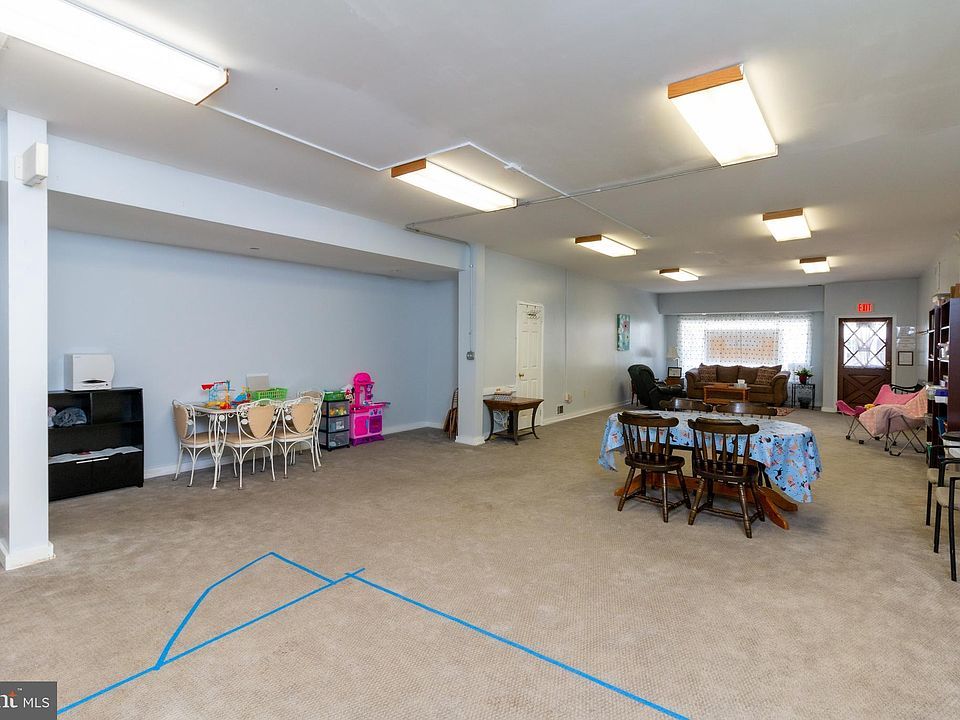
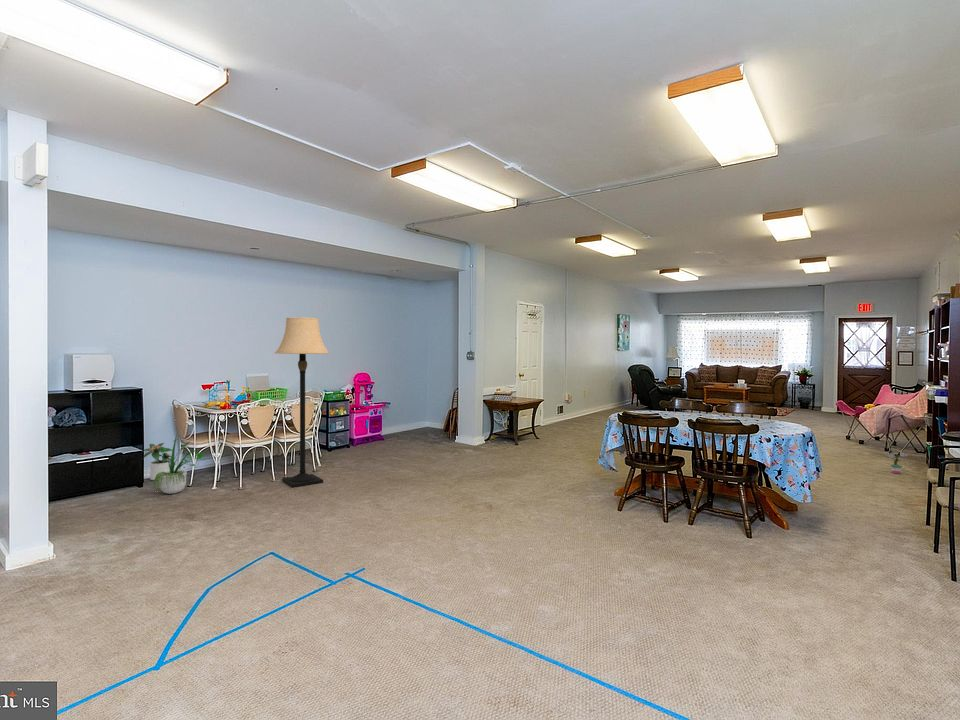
+ potted plant (180, 462)
+ potted plant (158, 461)
+ lamp (302, 400)
+ potted plant (896, 458)
